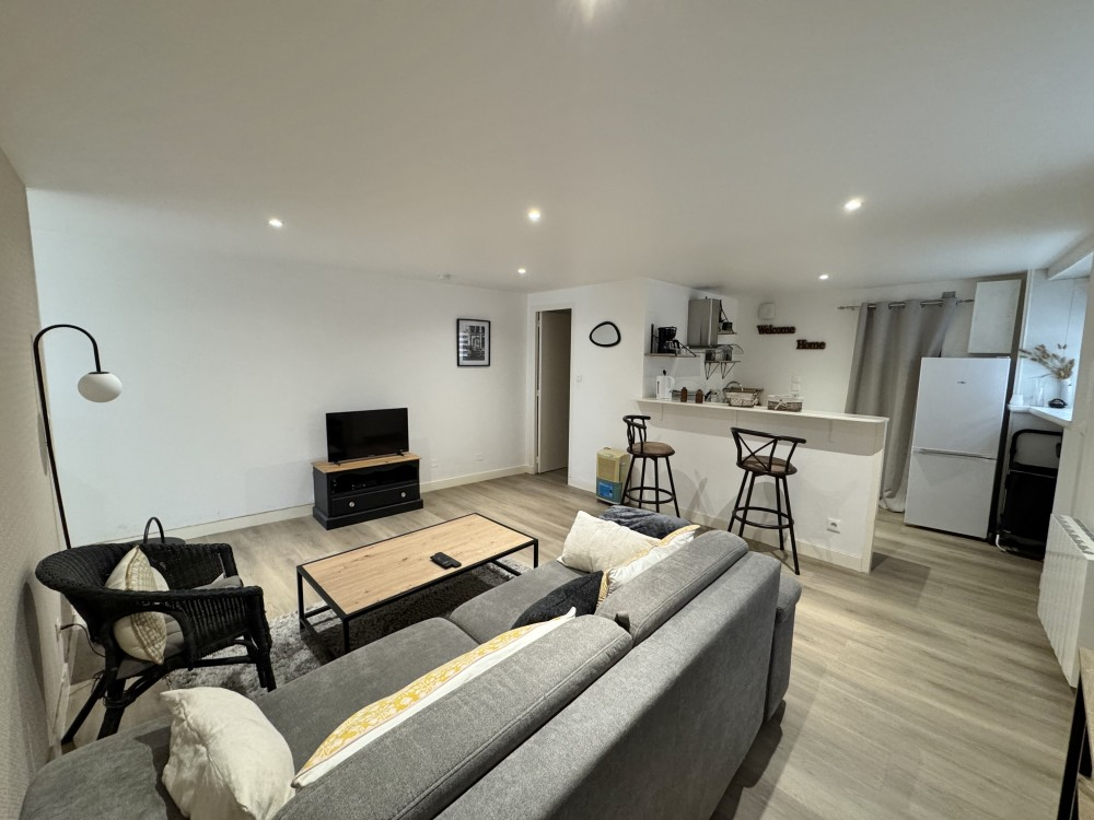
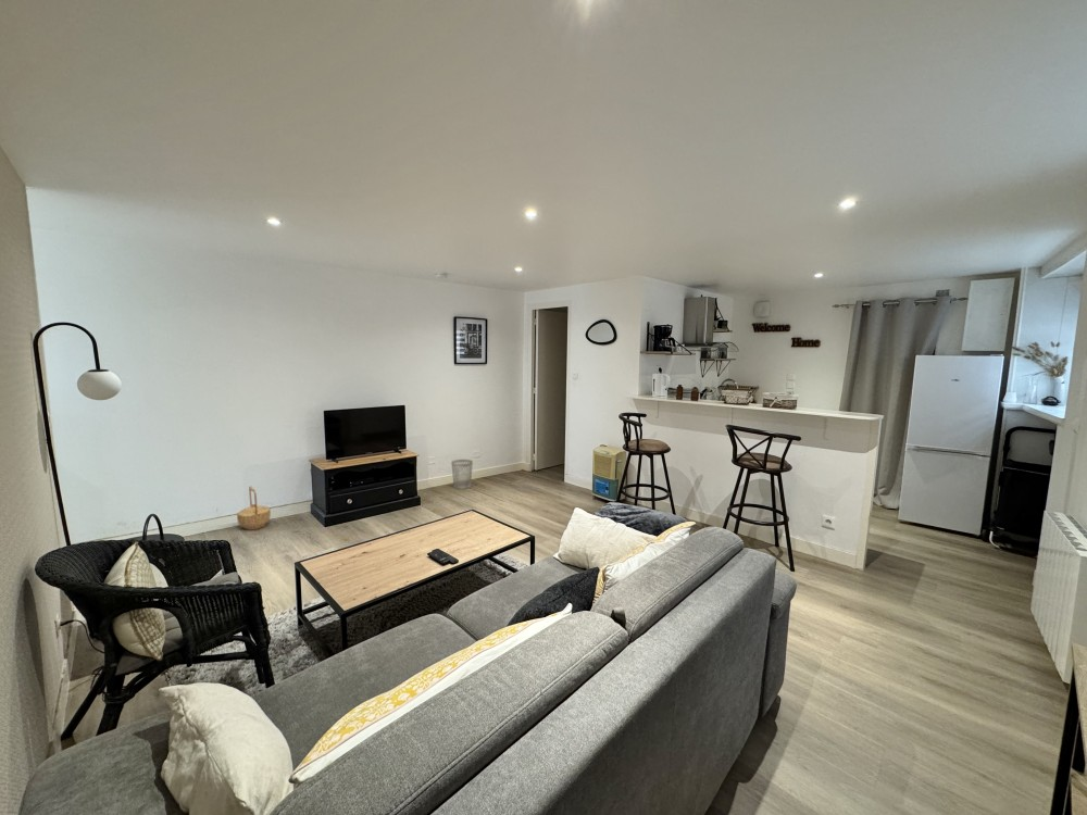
+ wastebasket (462, 474)
+ basket (253, 506)
